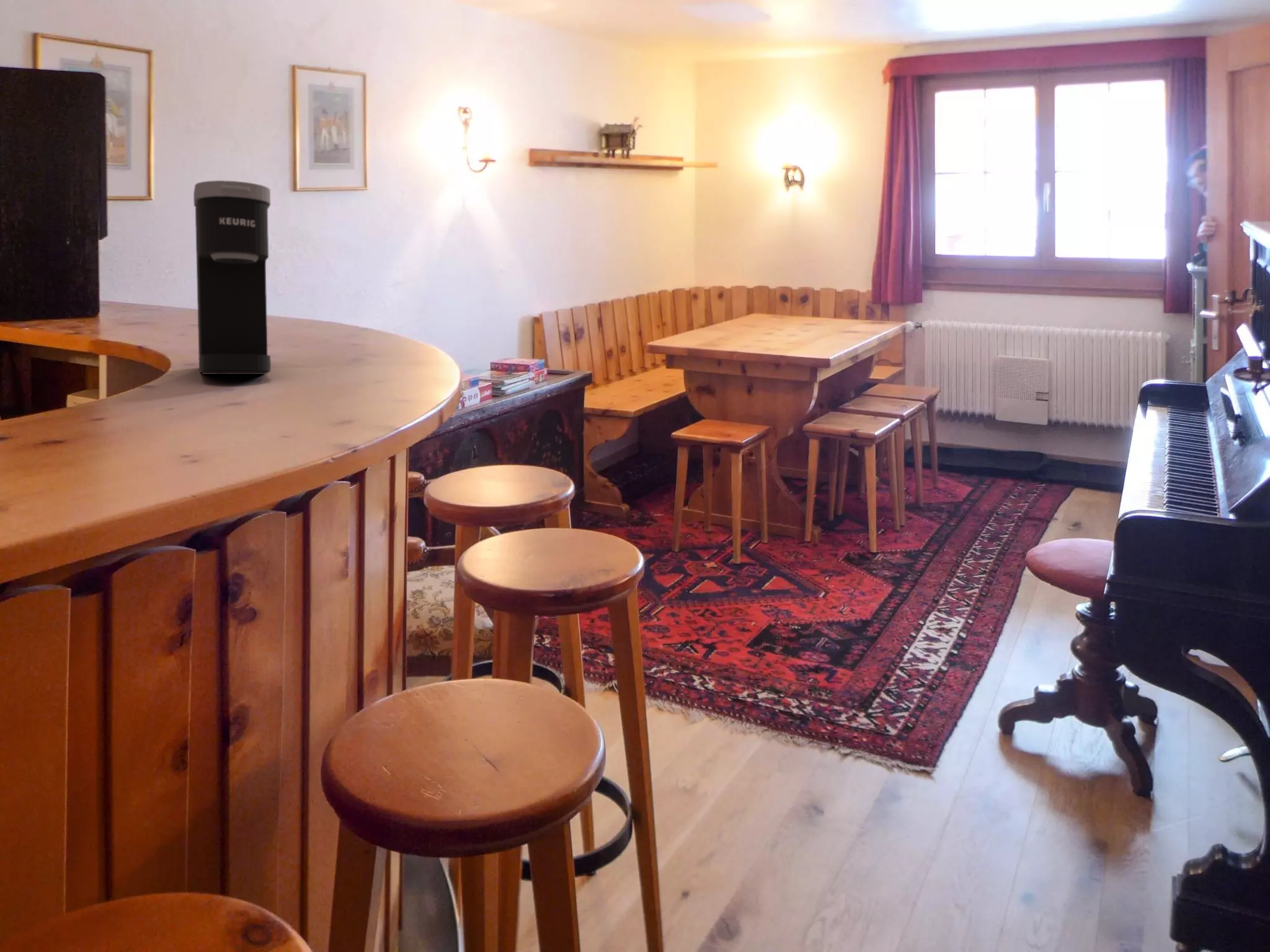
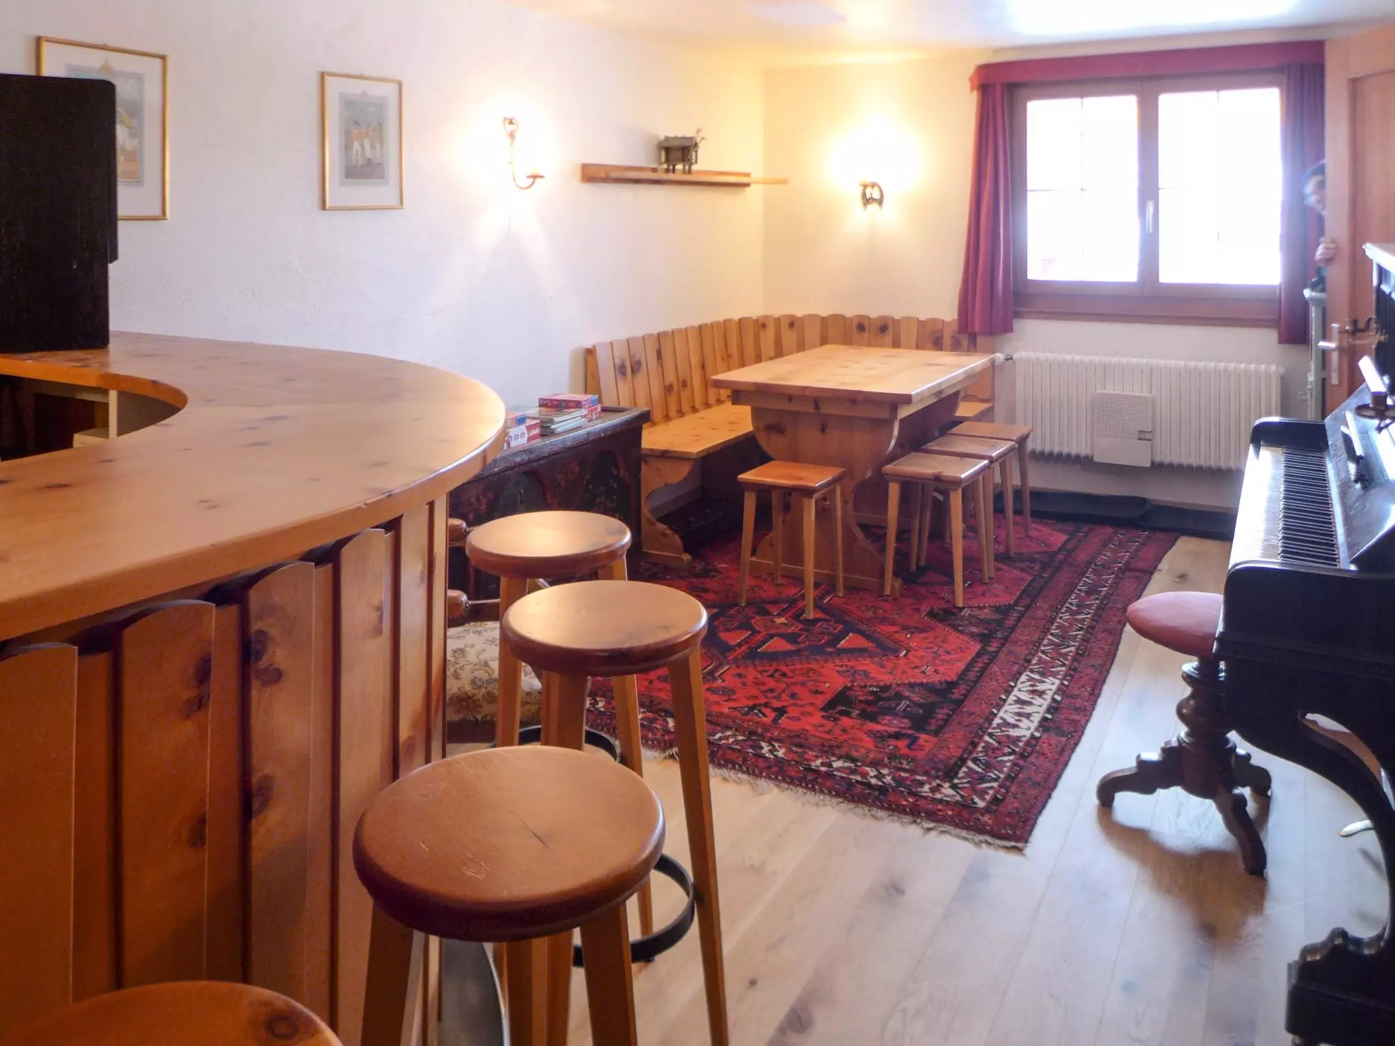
- coffee maker (232, 284)
